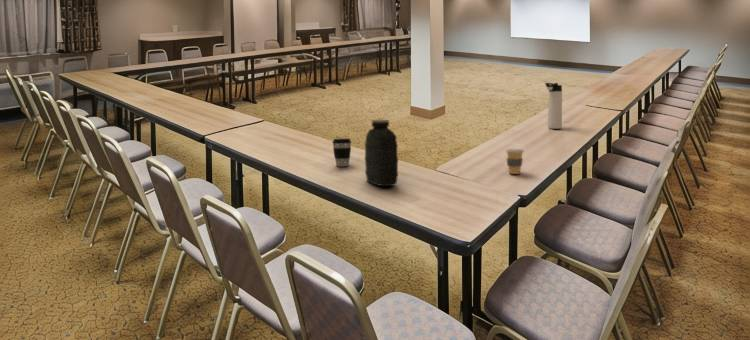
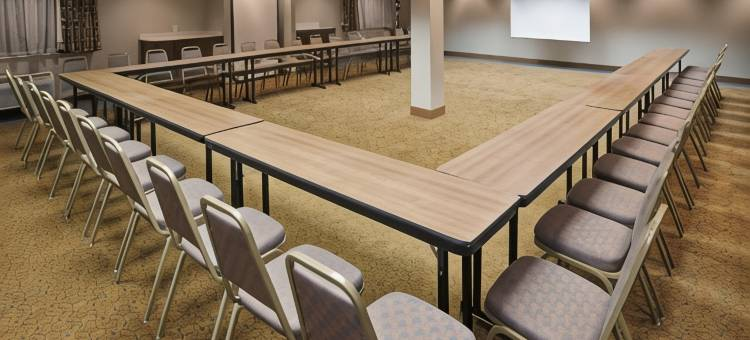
- coffee cup (342, 152)
- coffee cup (514, 161)
- water jug (380, 152)
- thermos bottle (553, 105)
